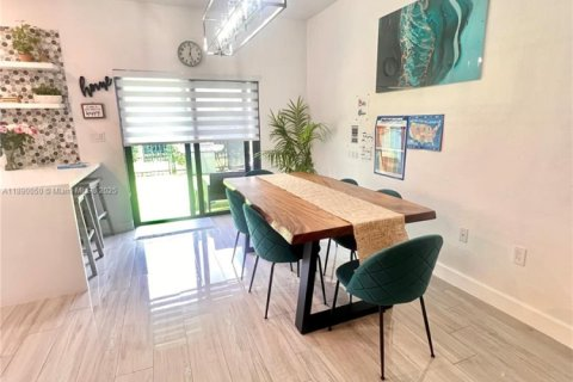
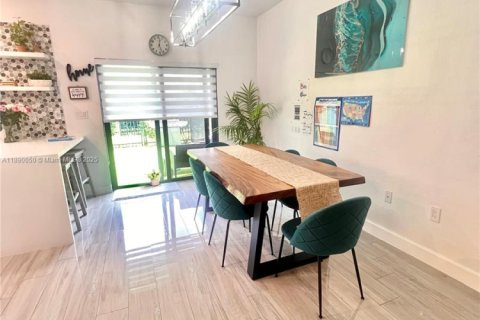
+ potted plant (152, 176)
